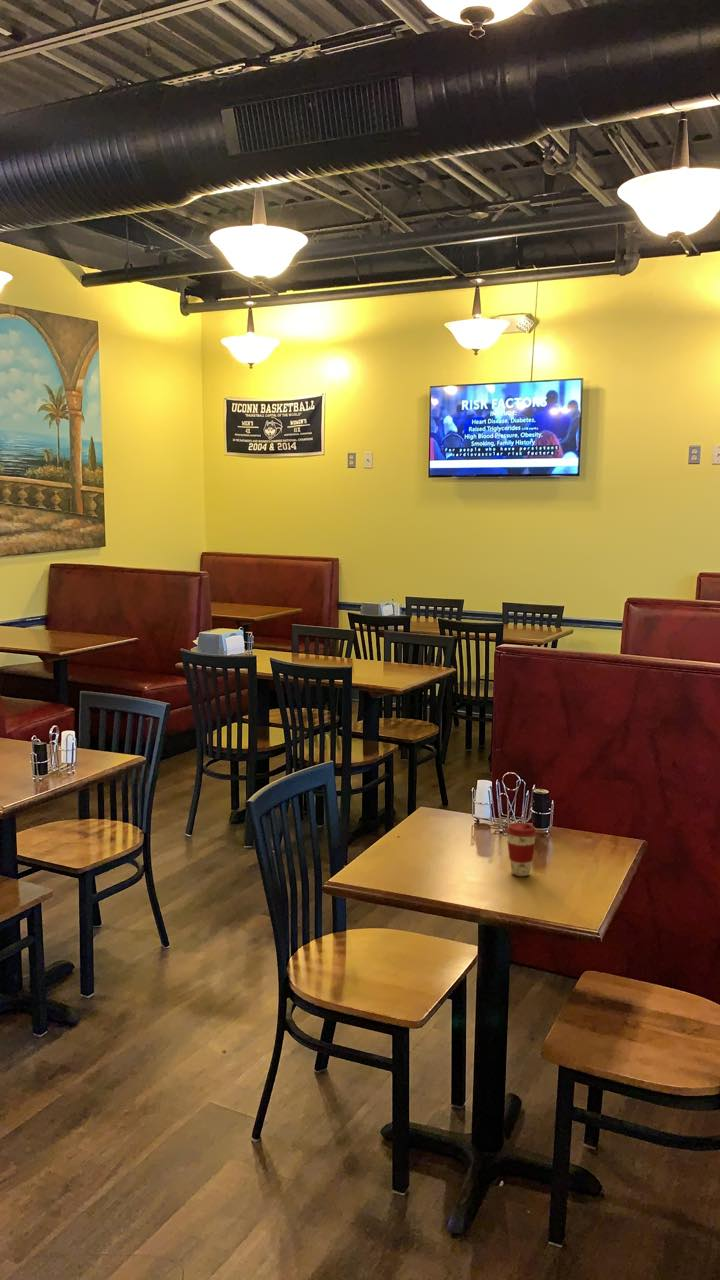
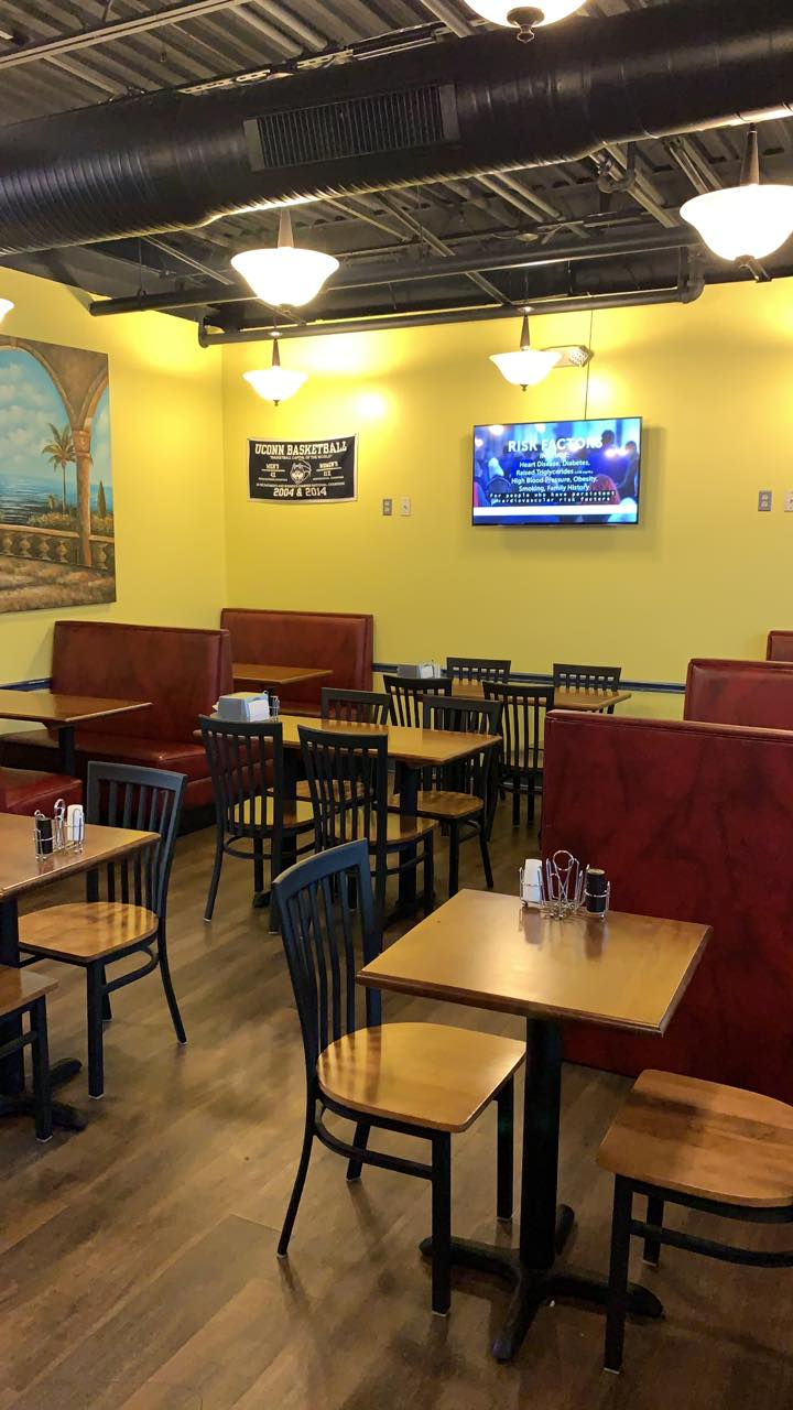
- coffee cup (521, 849)
